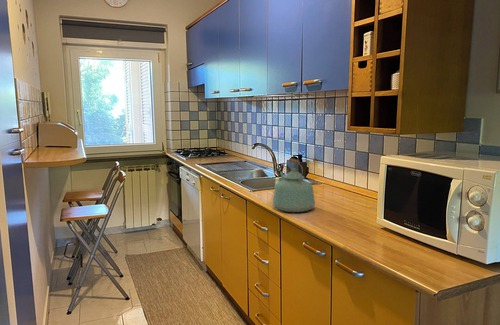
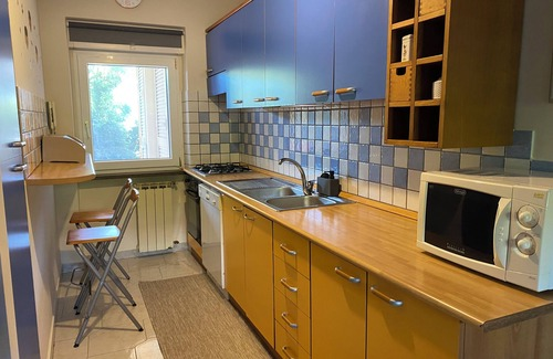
- kettle (291, 182)
